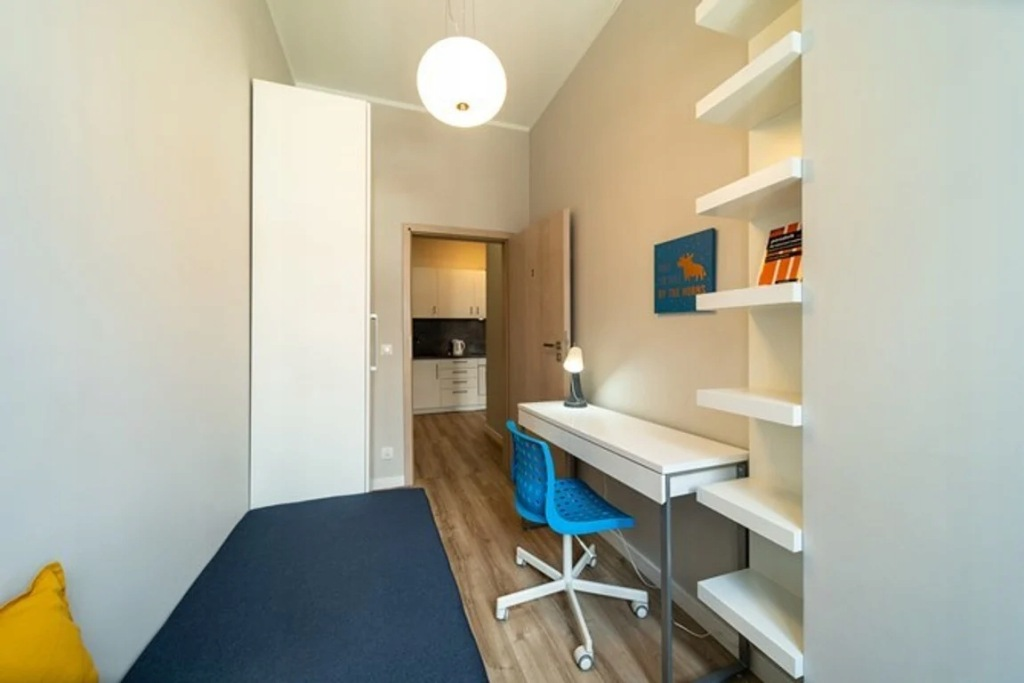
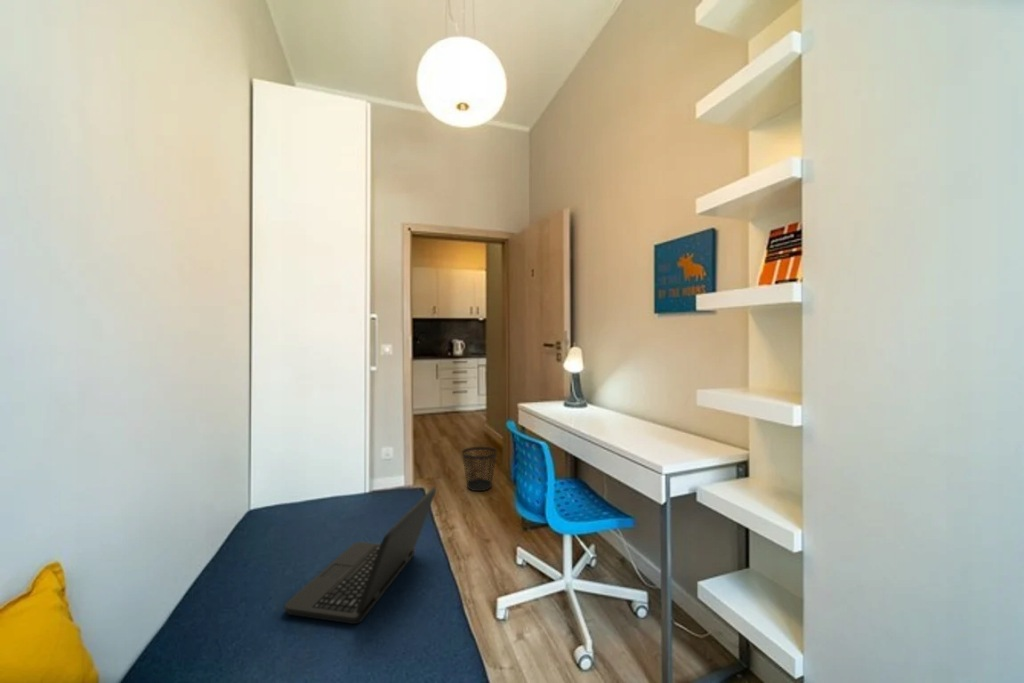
+ wastebasket (479, 469)
+ laptop (368, 543)
